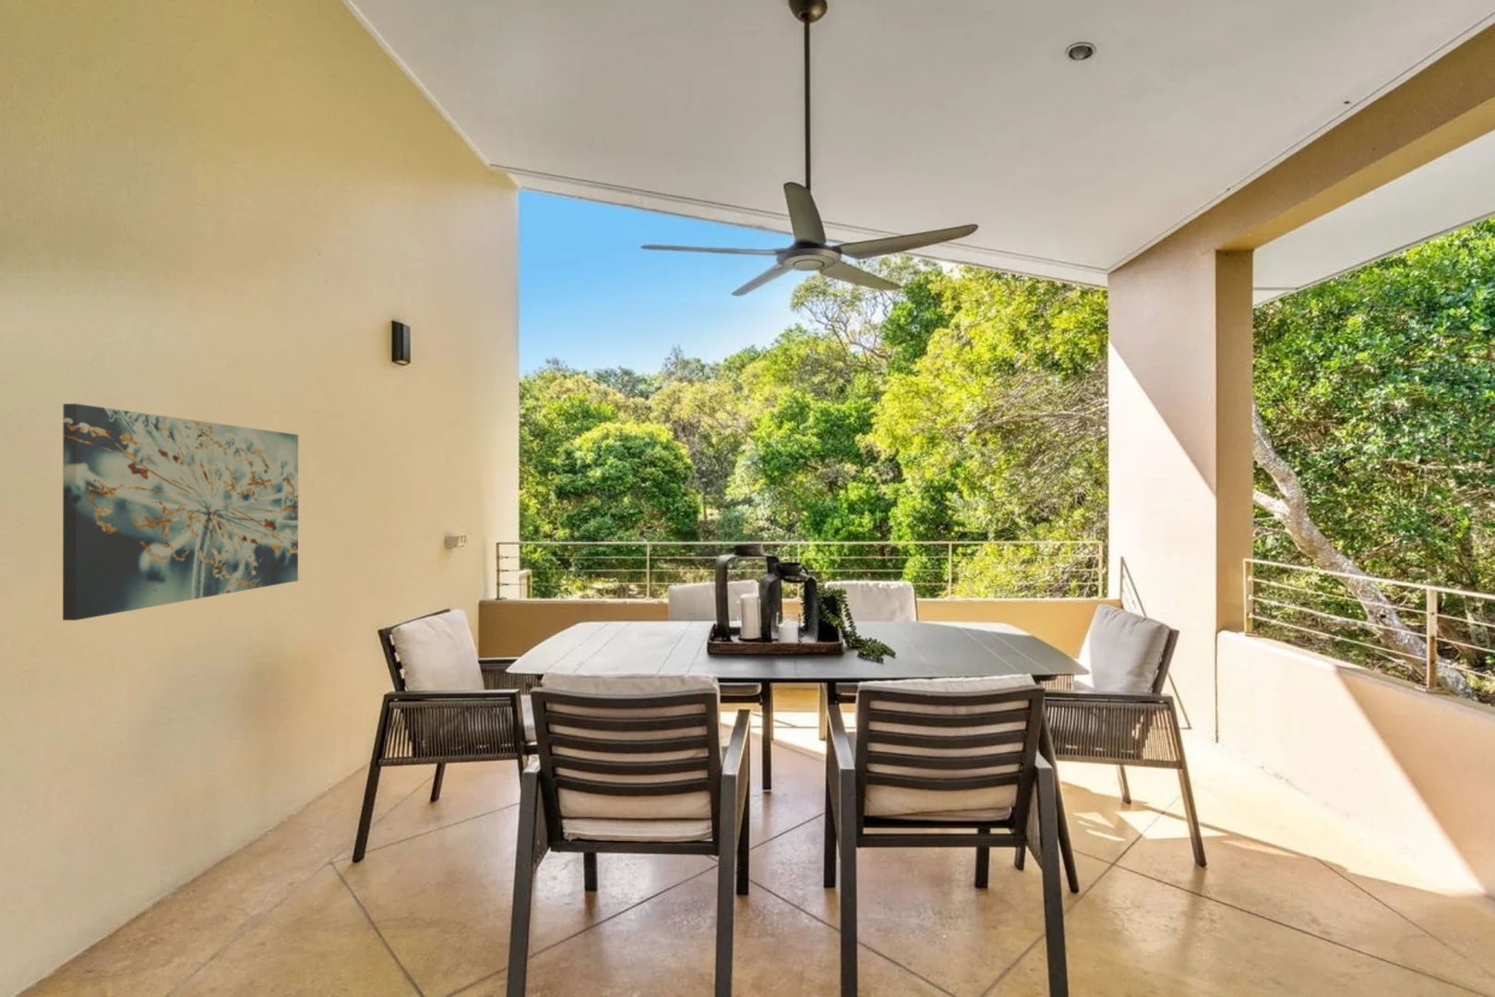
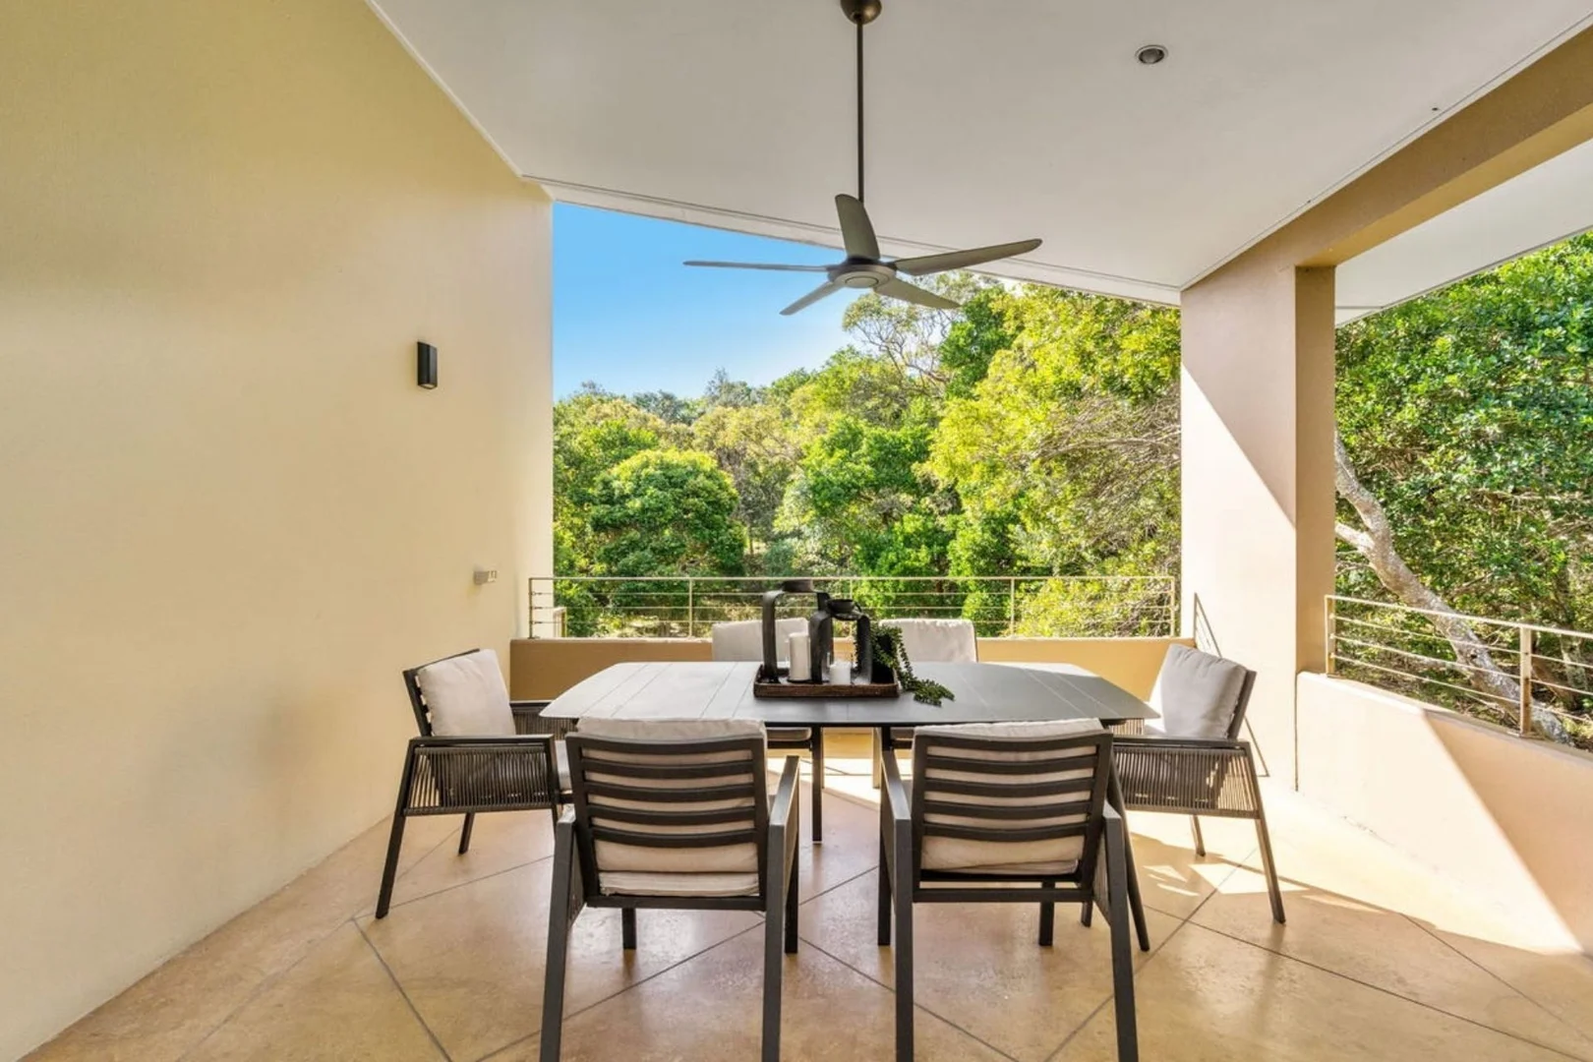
- wall art (204, 509)
